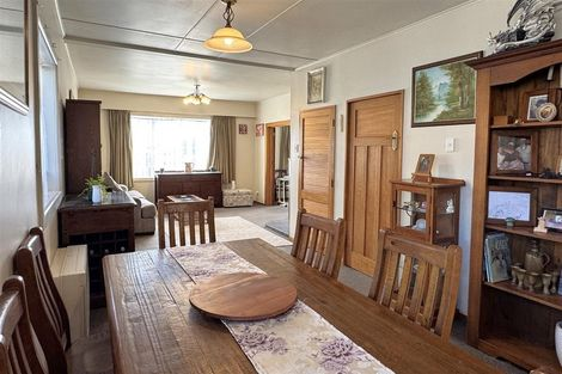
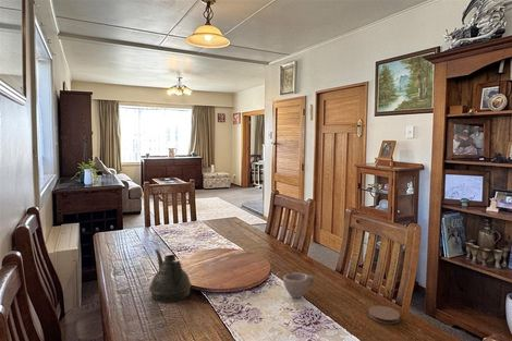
+ coaster (383, 314)
+ cup (298, 284)
+ teapot (168, 272)
